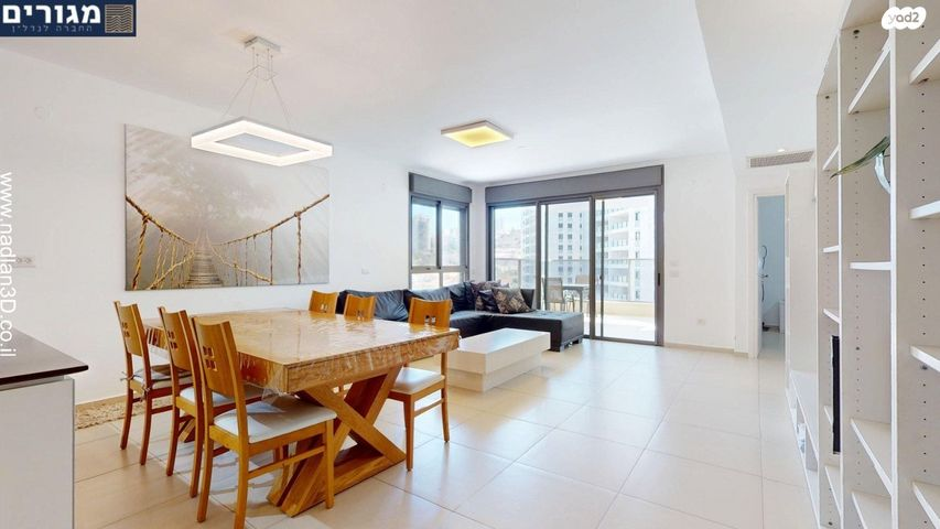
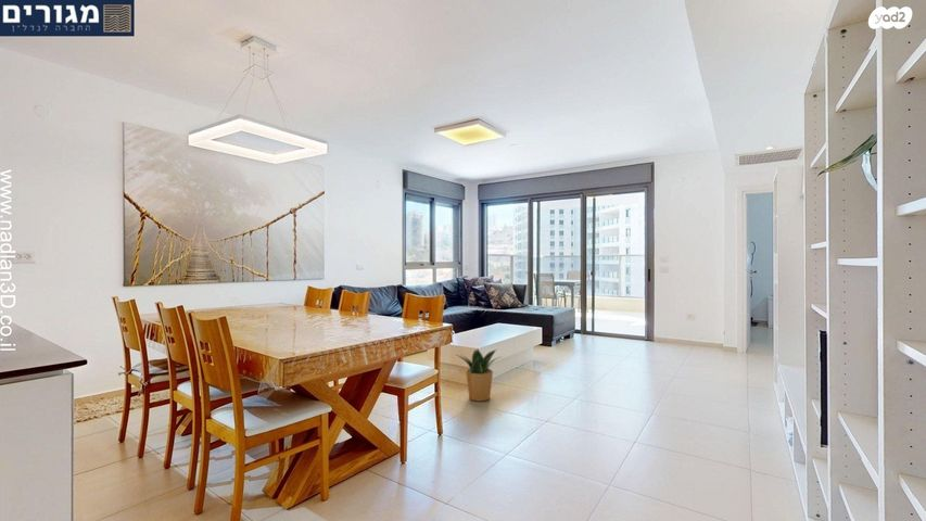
+ potted plant (478, 373)
